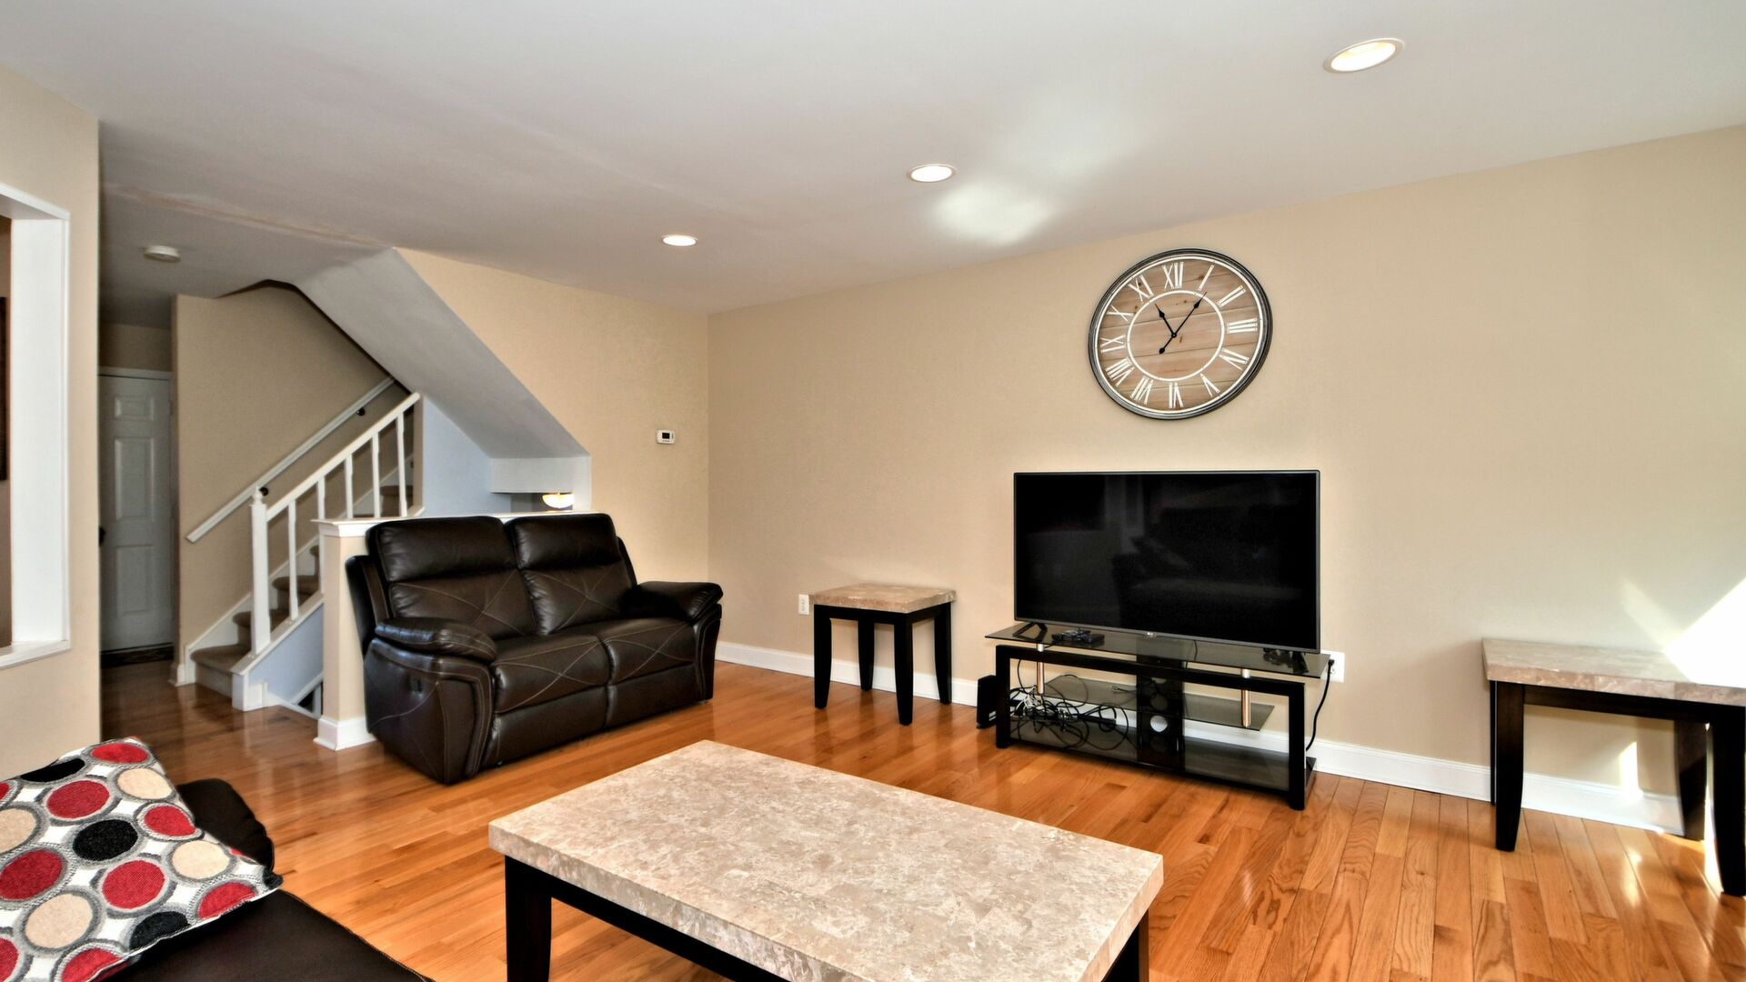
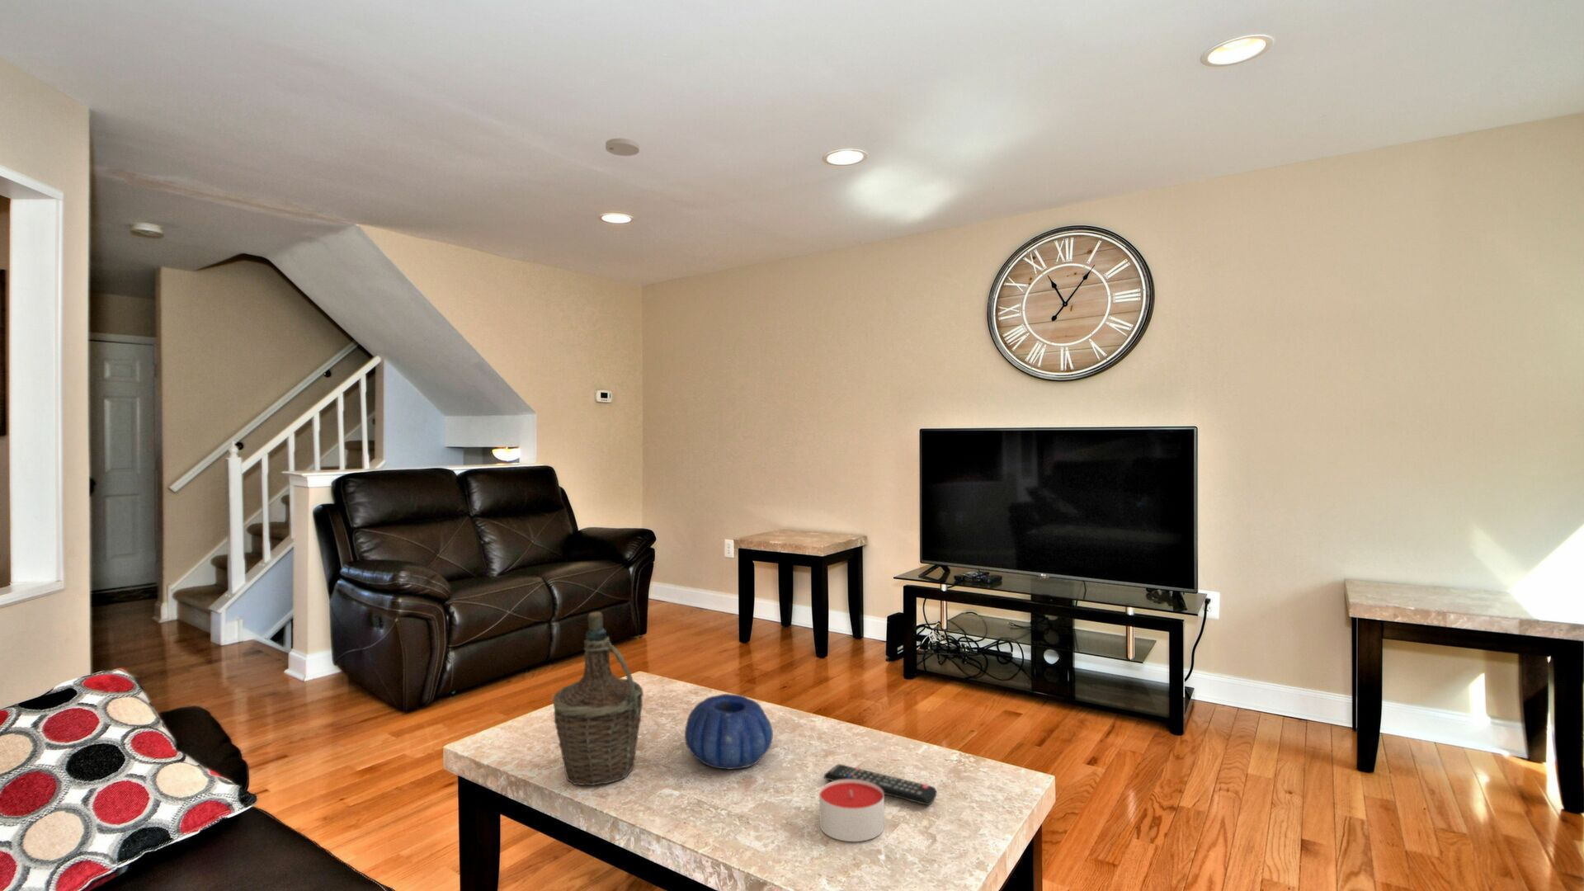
+ candle (852, 807)
+ smoke detector (622, 147)
+ bottle (598, 693)
+ remote control (879, 783)
+ decorative bowl (729, 729)
